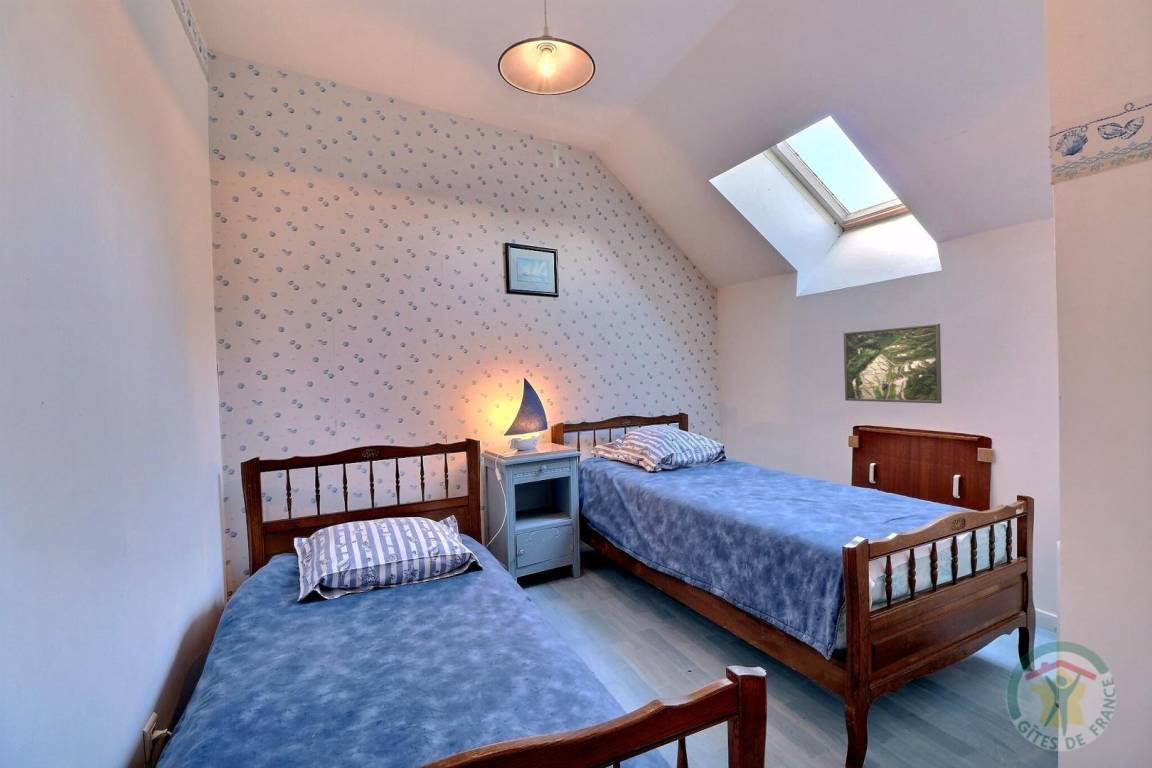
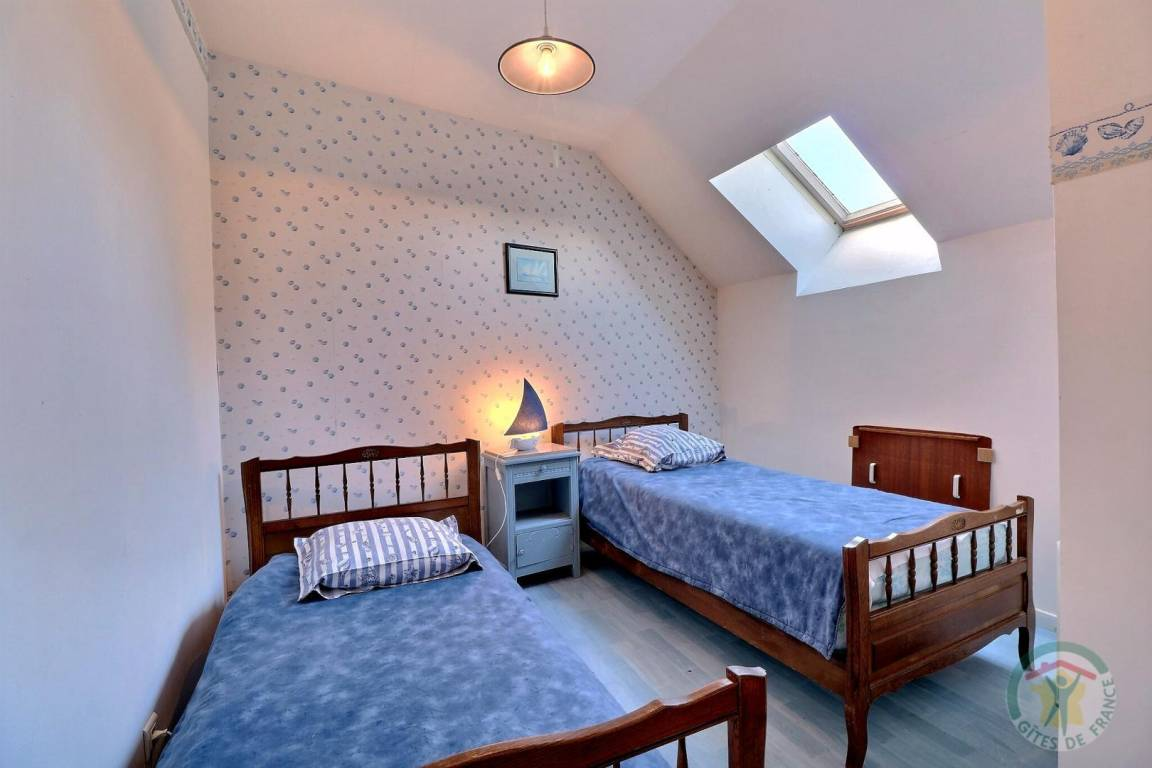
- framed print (888, 365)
